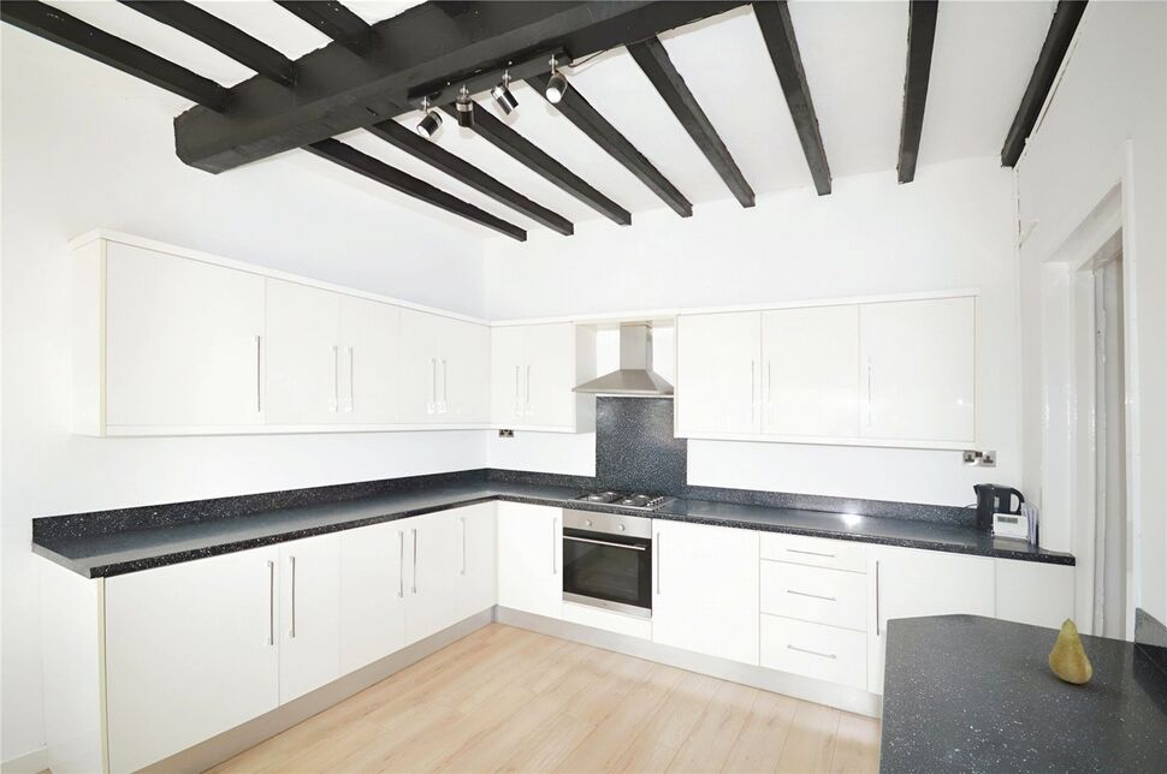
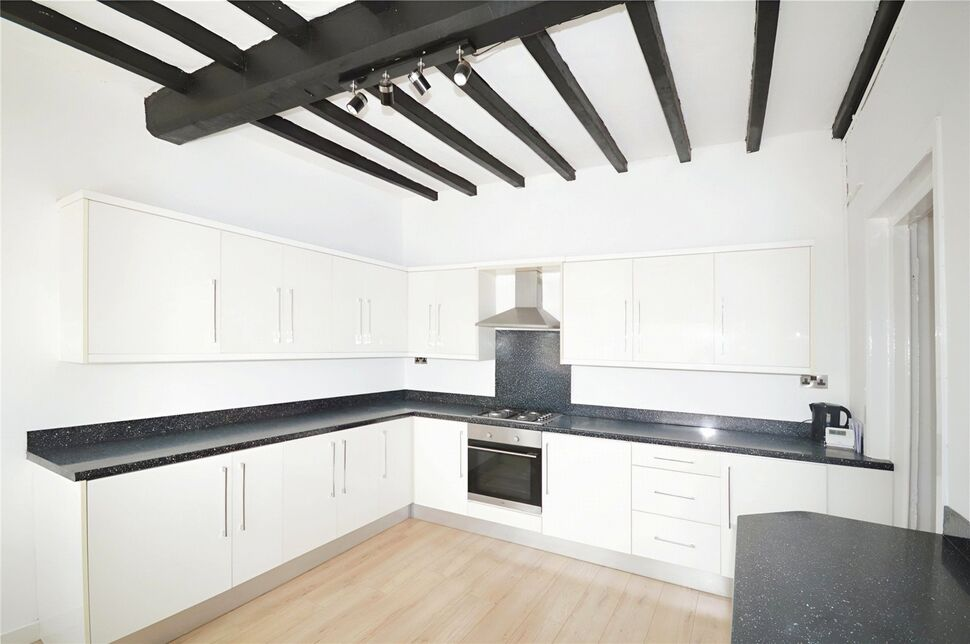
- fruit (1070, 650)
